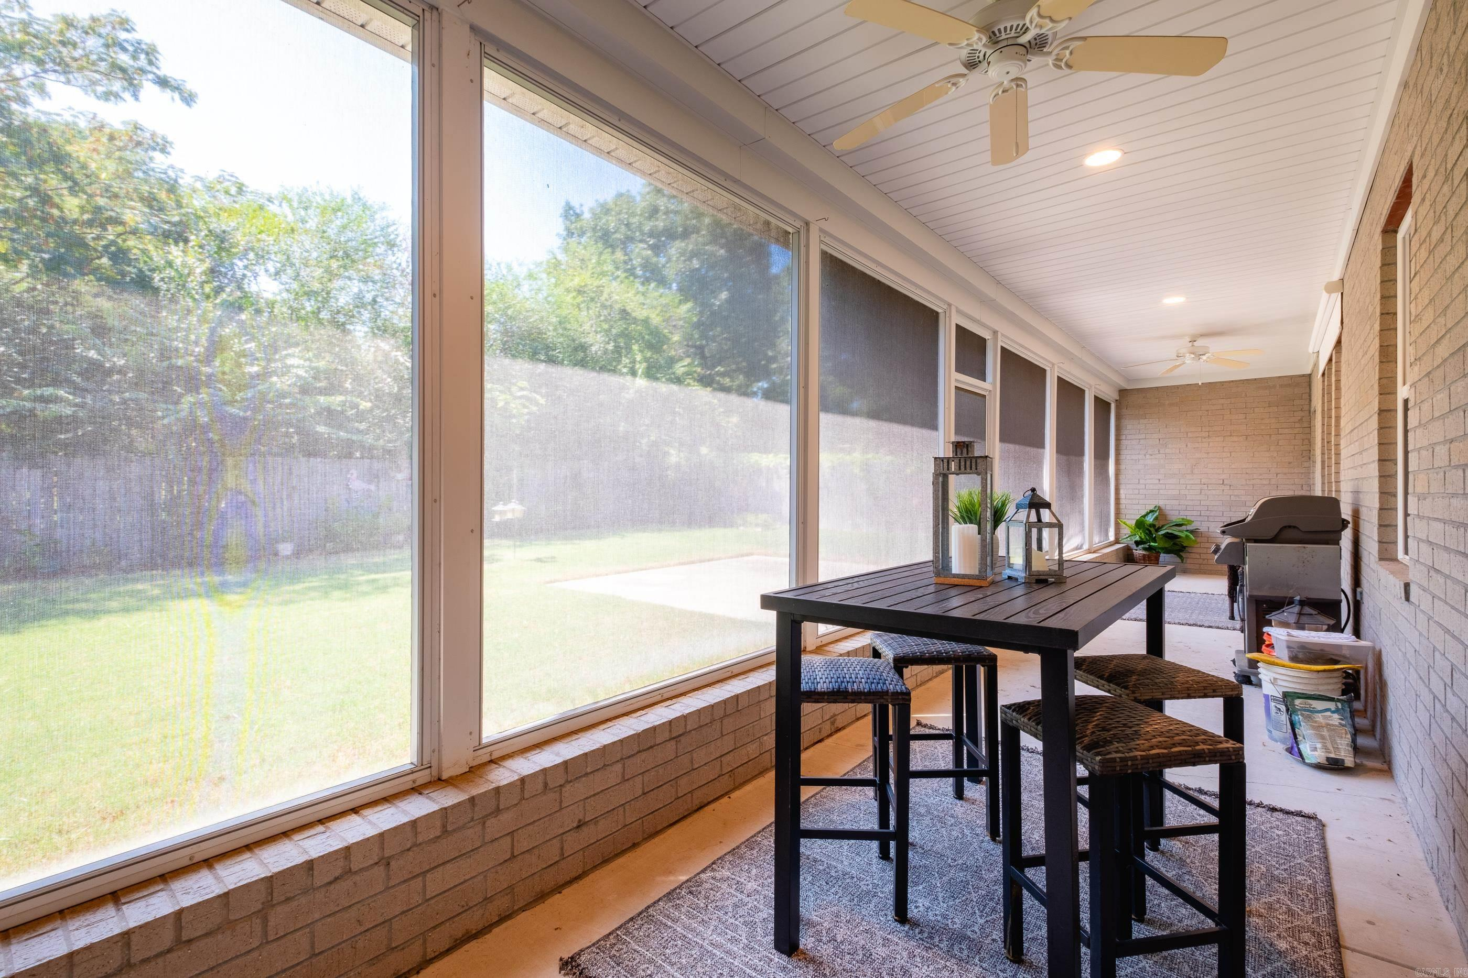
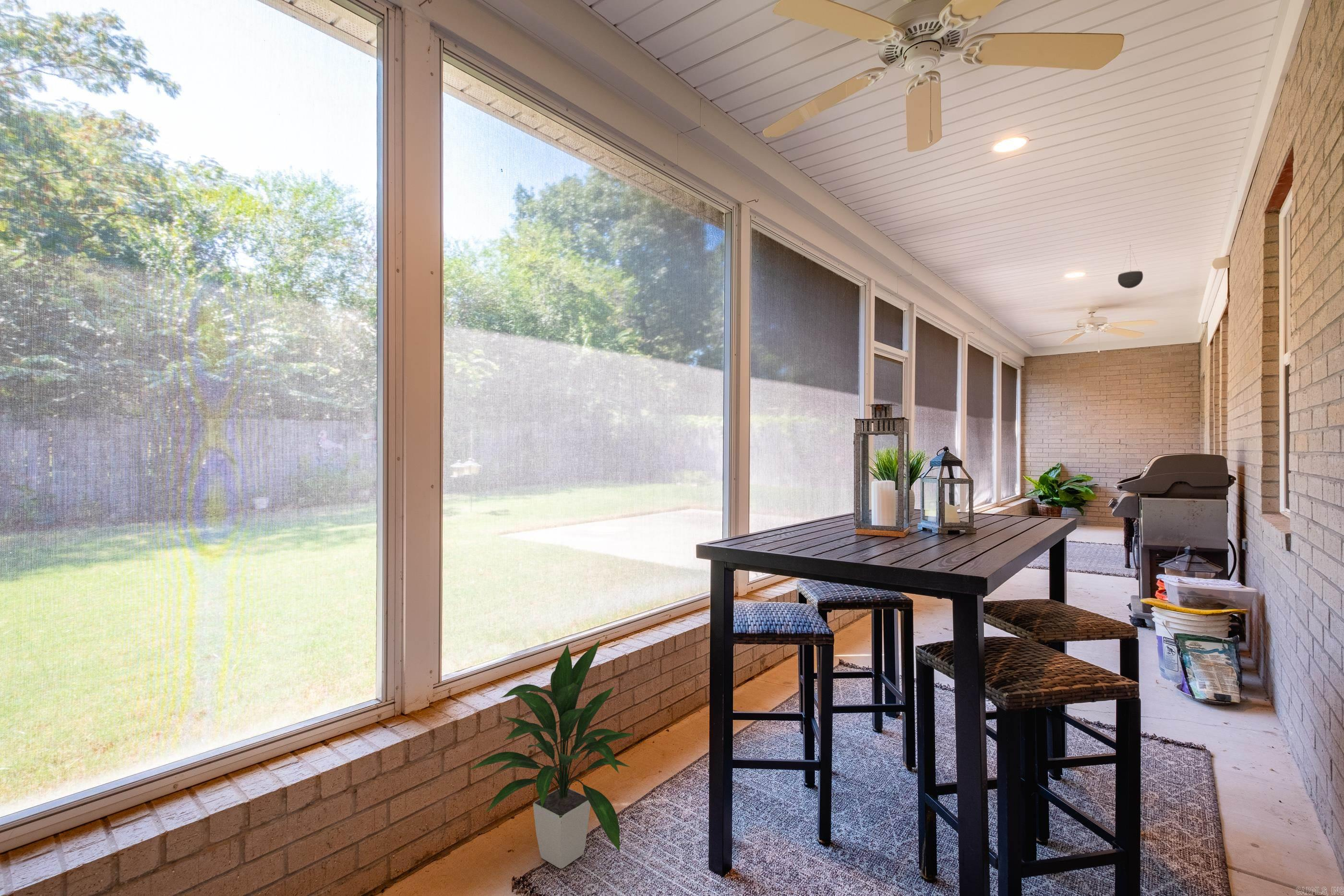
+ hanging planter (1130, 265)
+ indoor plant (563, 755)
